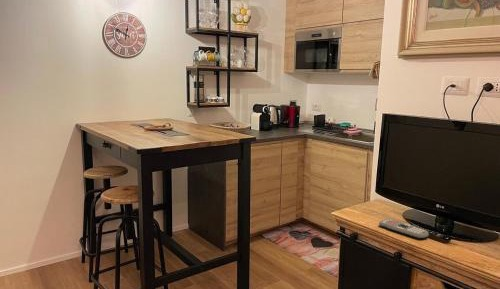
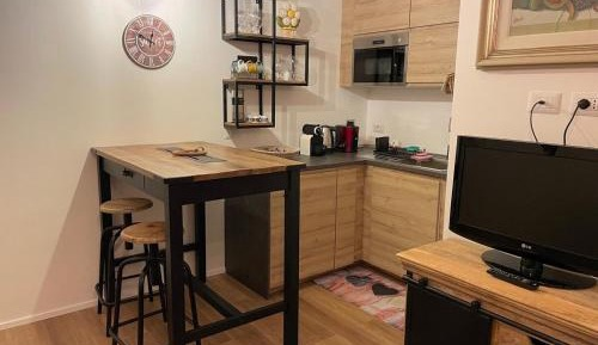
- remote control (403, 228)
